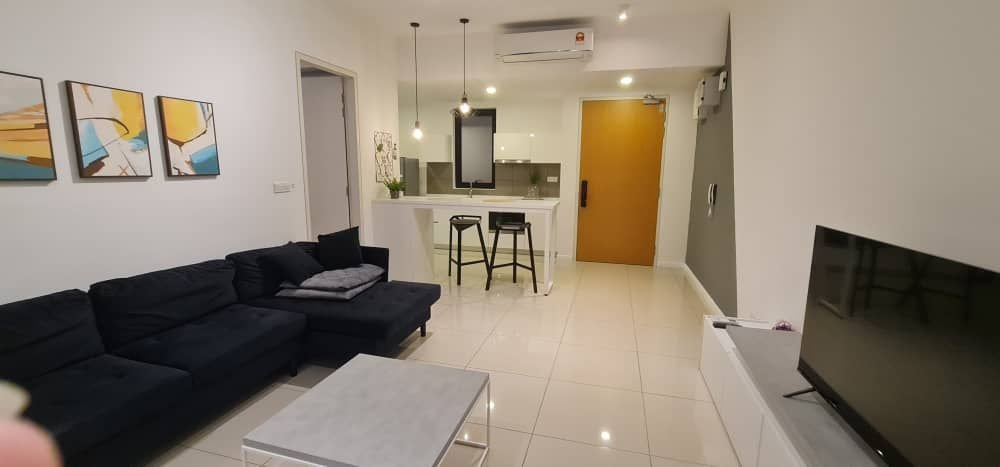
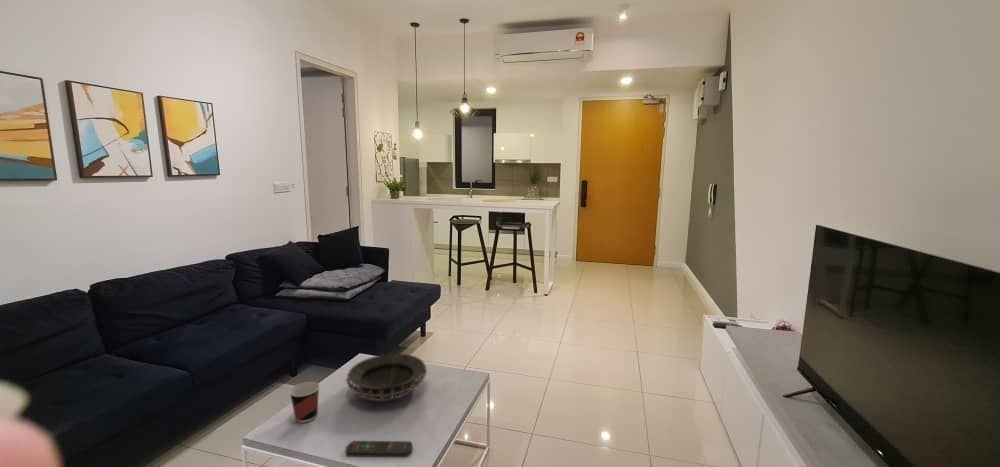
+ decorative bowl (388, 380)
+ remote control (379, 448)
+ cup (305, 402)
